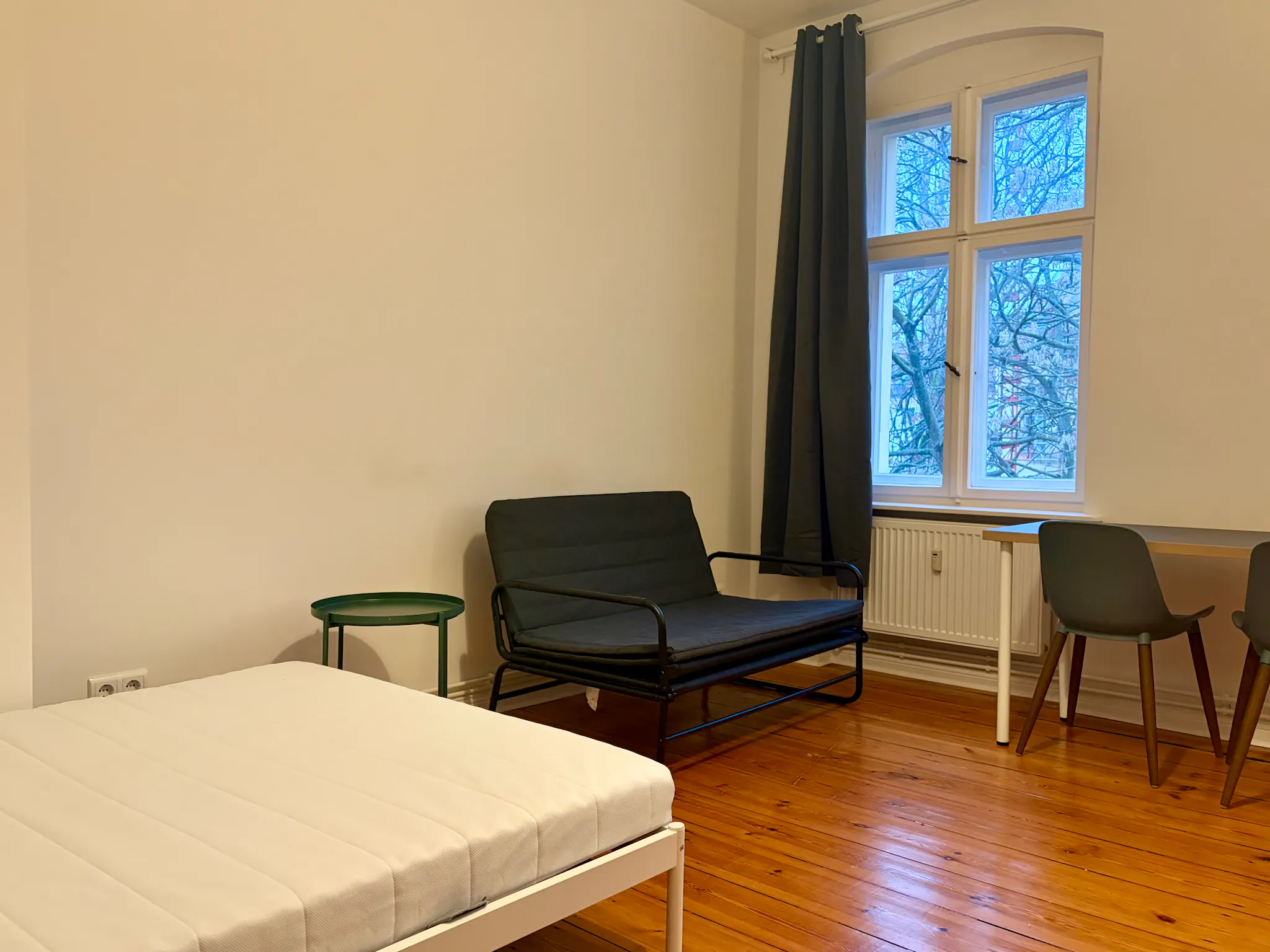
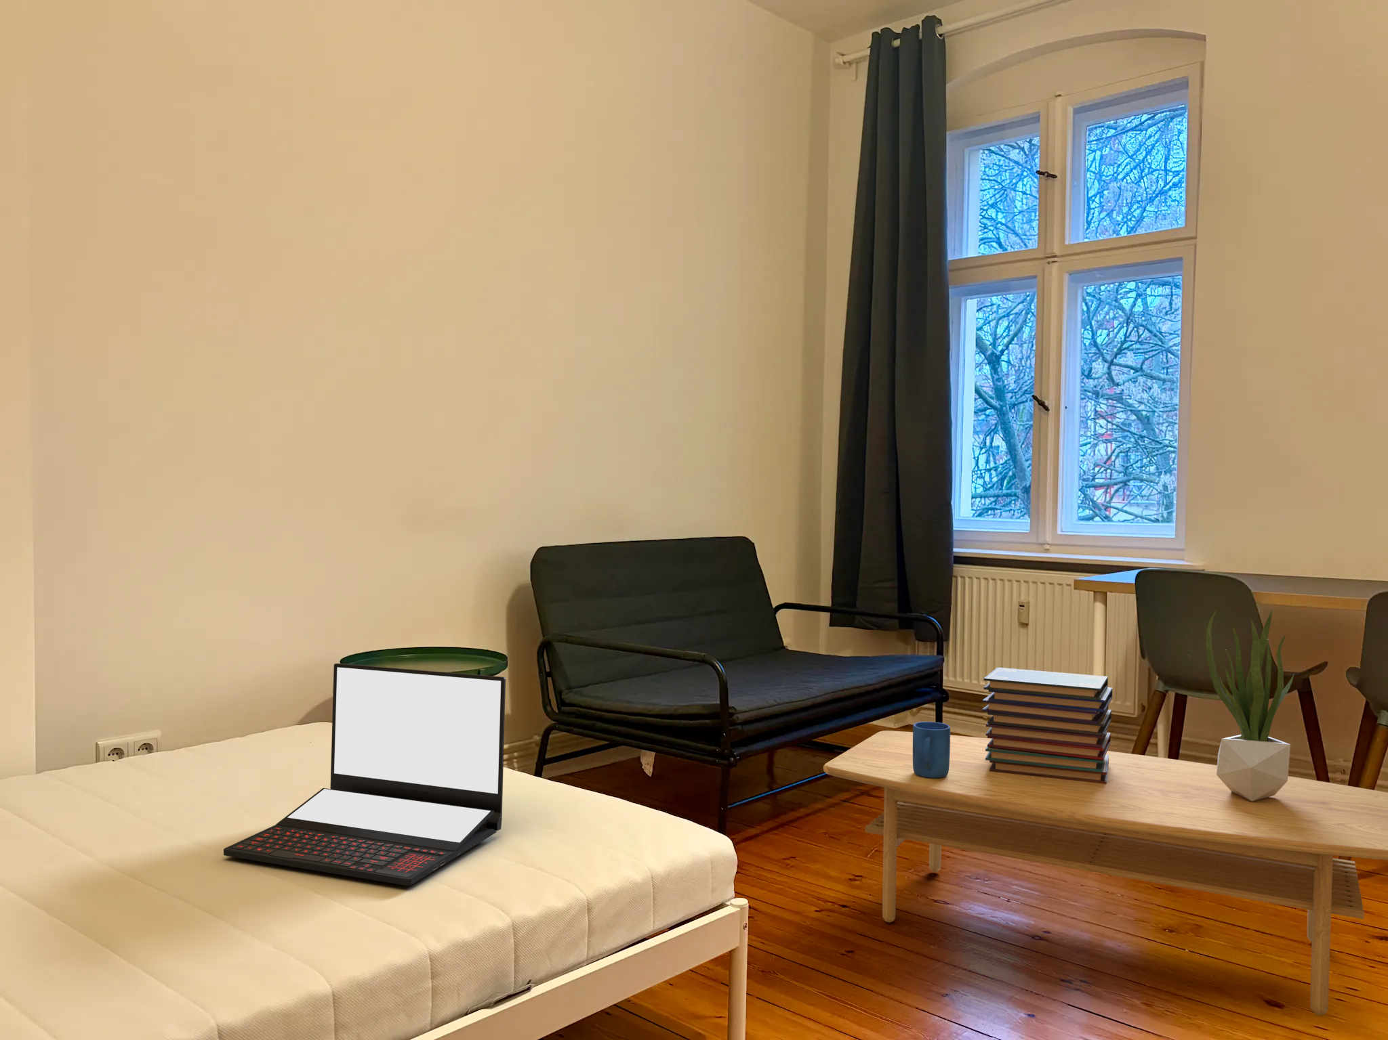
+ mug (930, 751)
+ potted plant (1248, 702)
+ laptop (368, 765)
+ book stack (1047, 722)
+ coffee table (1099, 855)
